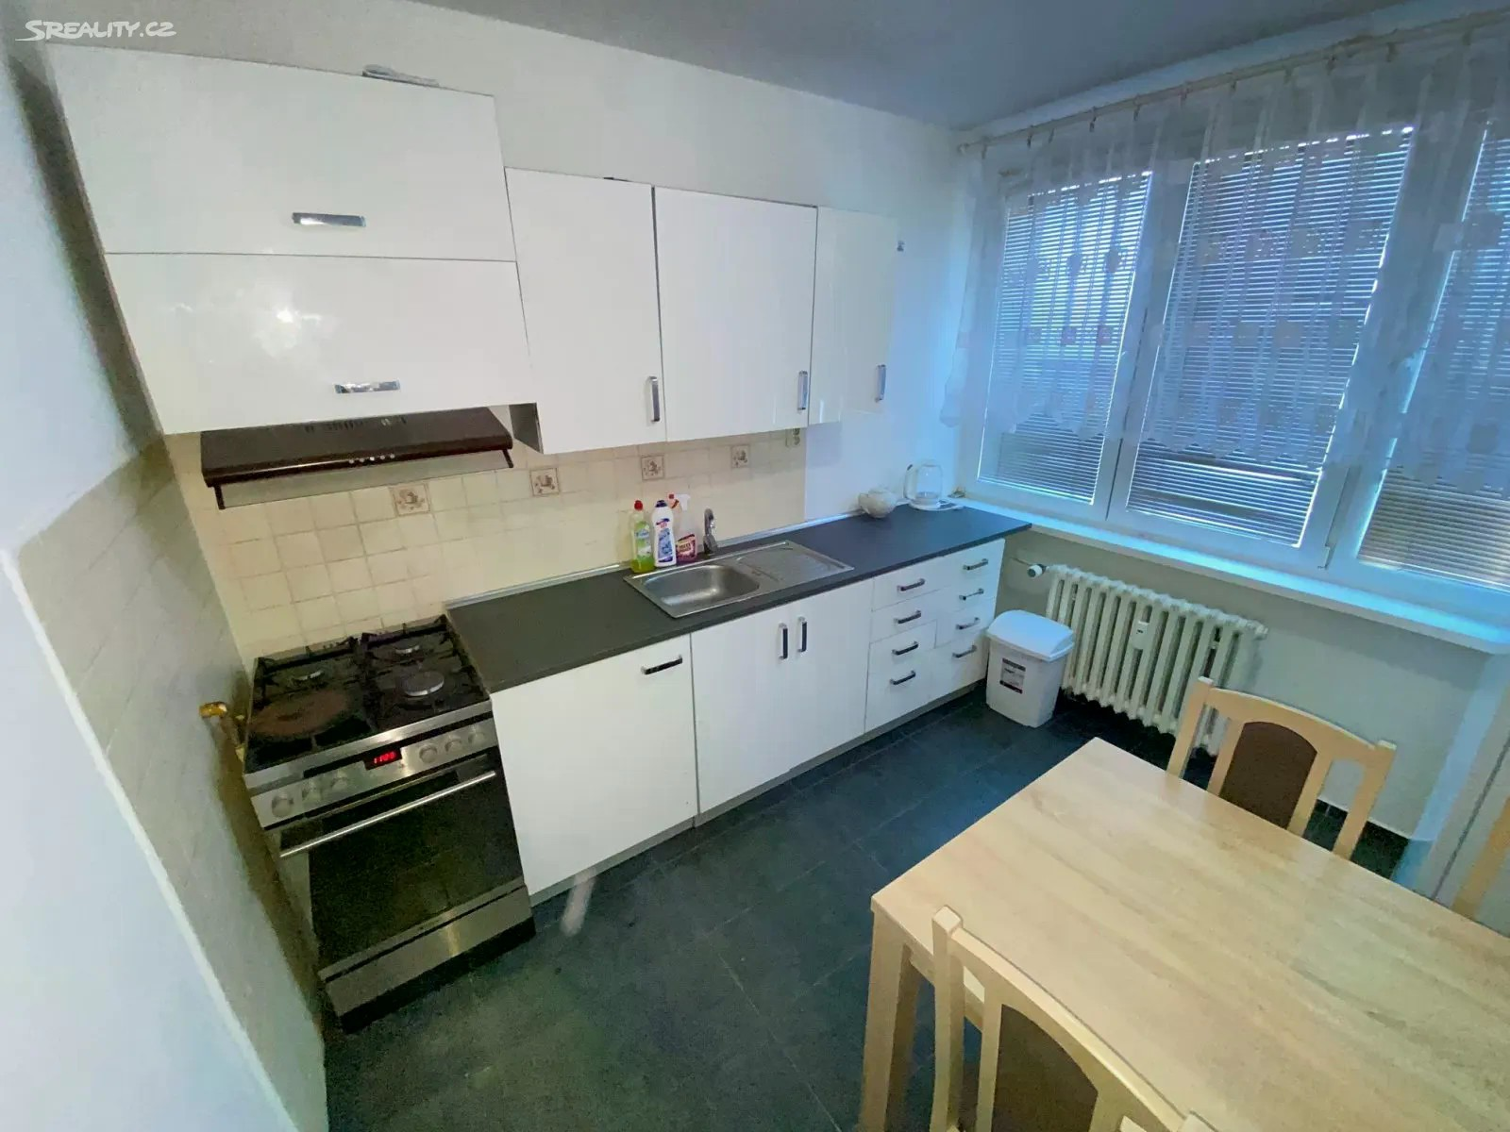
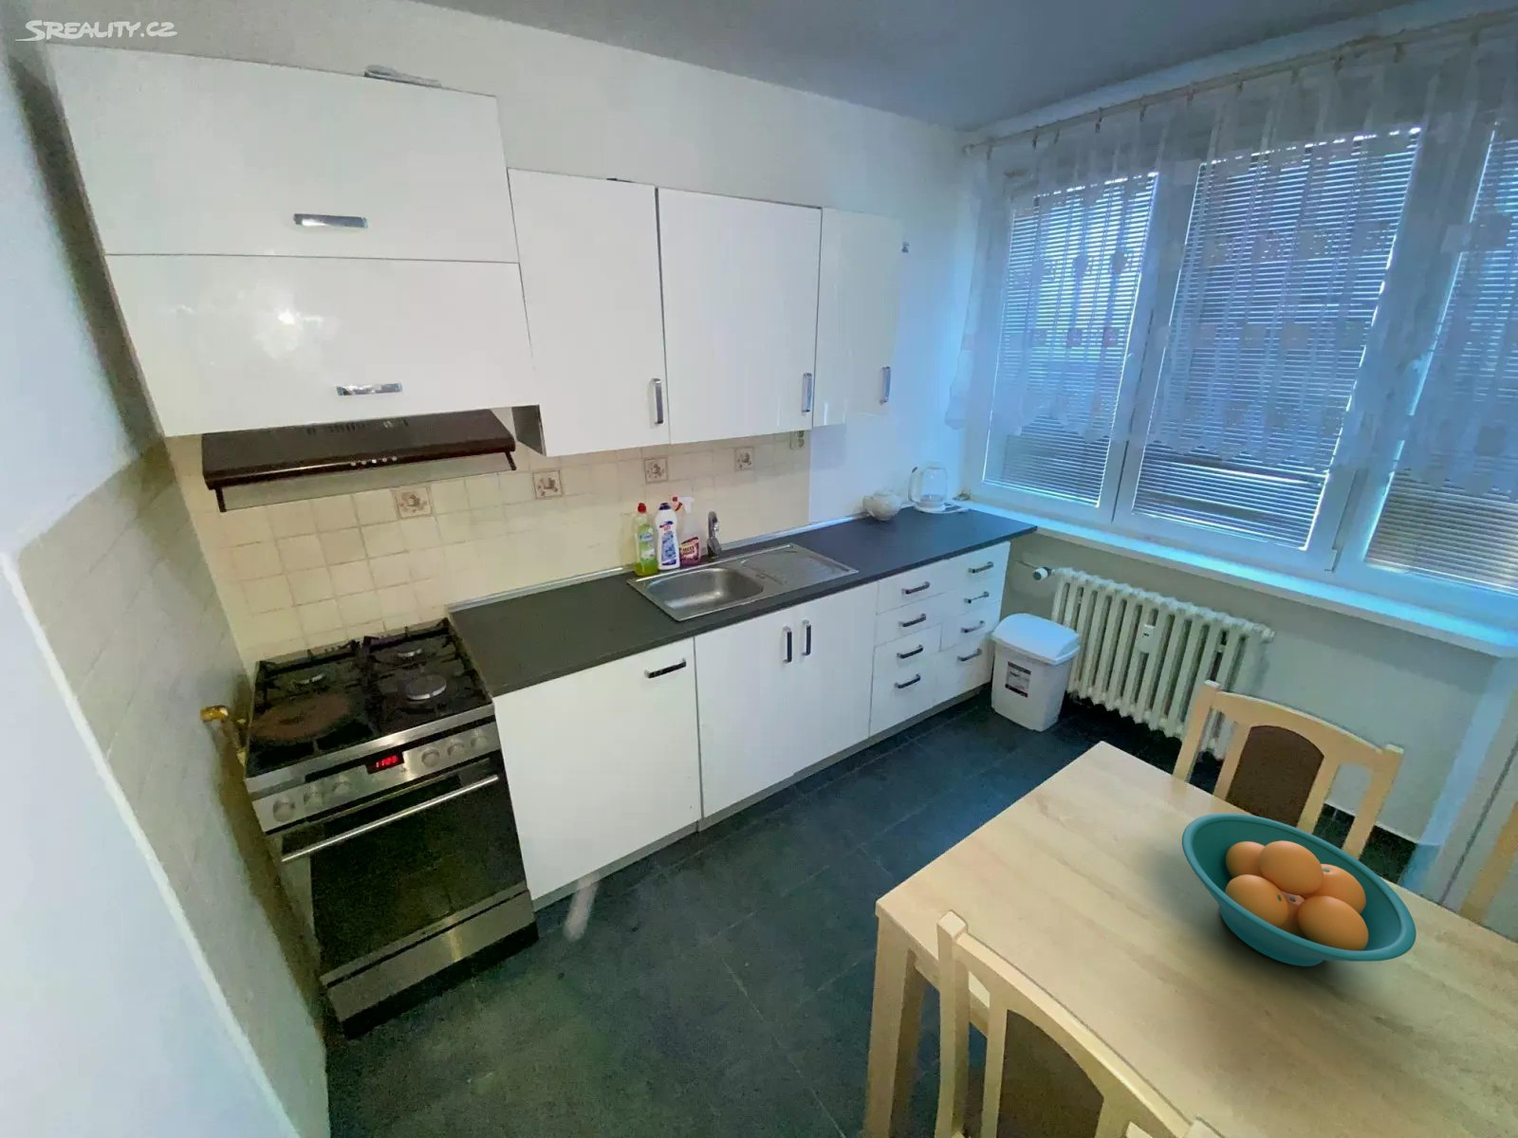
+ fruit bowl (1284, 891)
